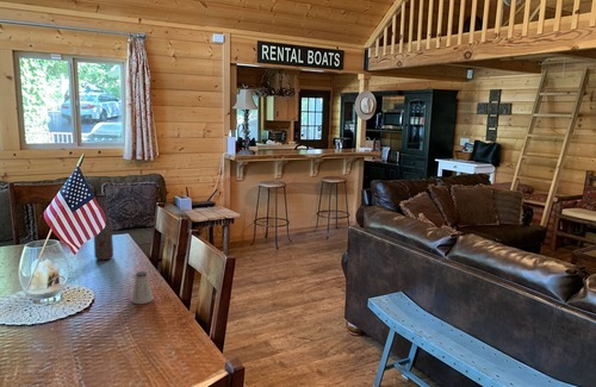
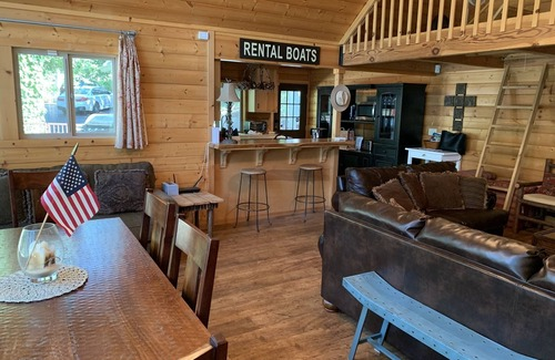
- bottle (105, 226)
- saltshaker (142, 286)
